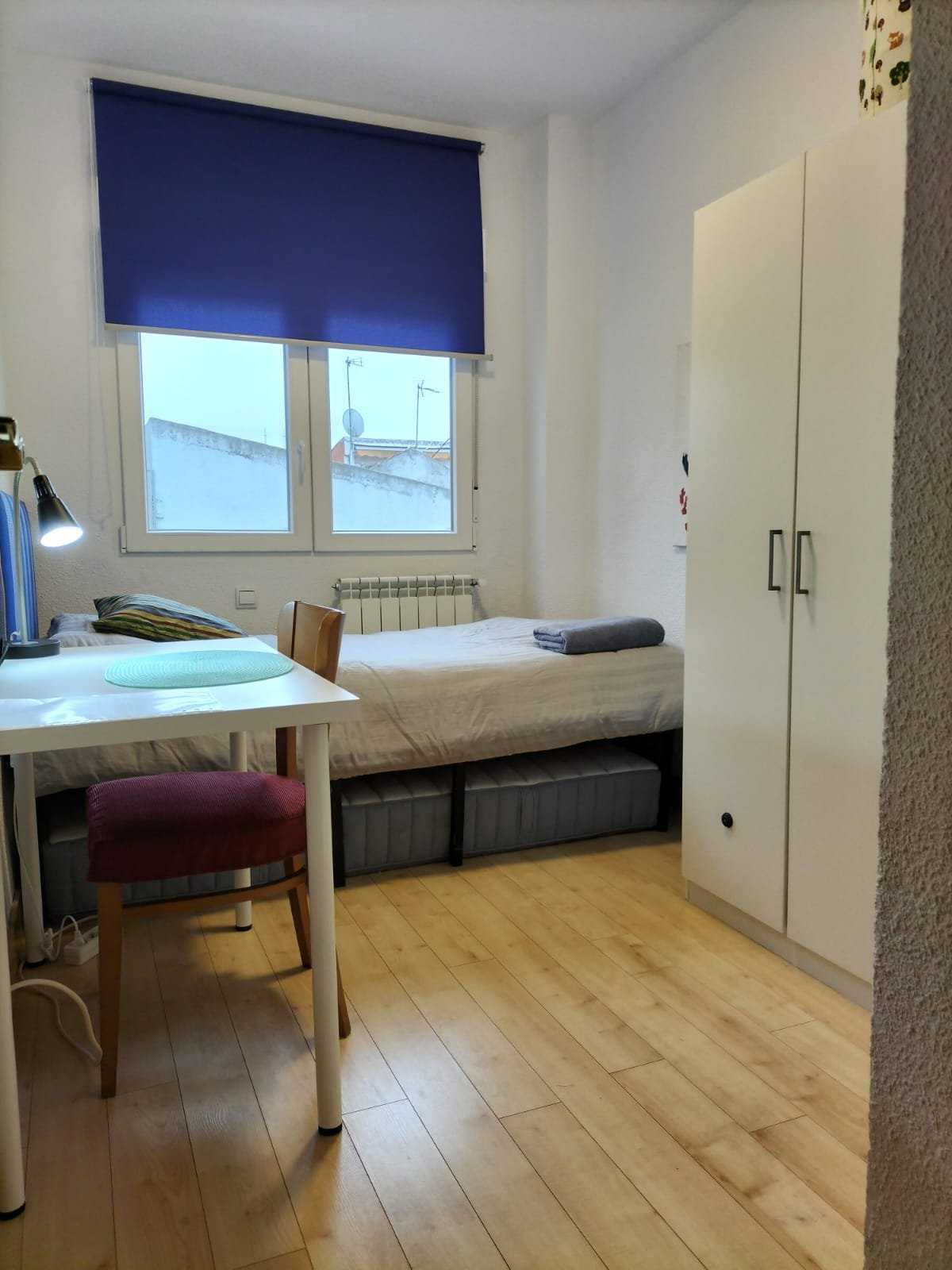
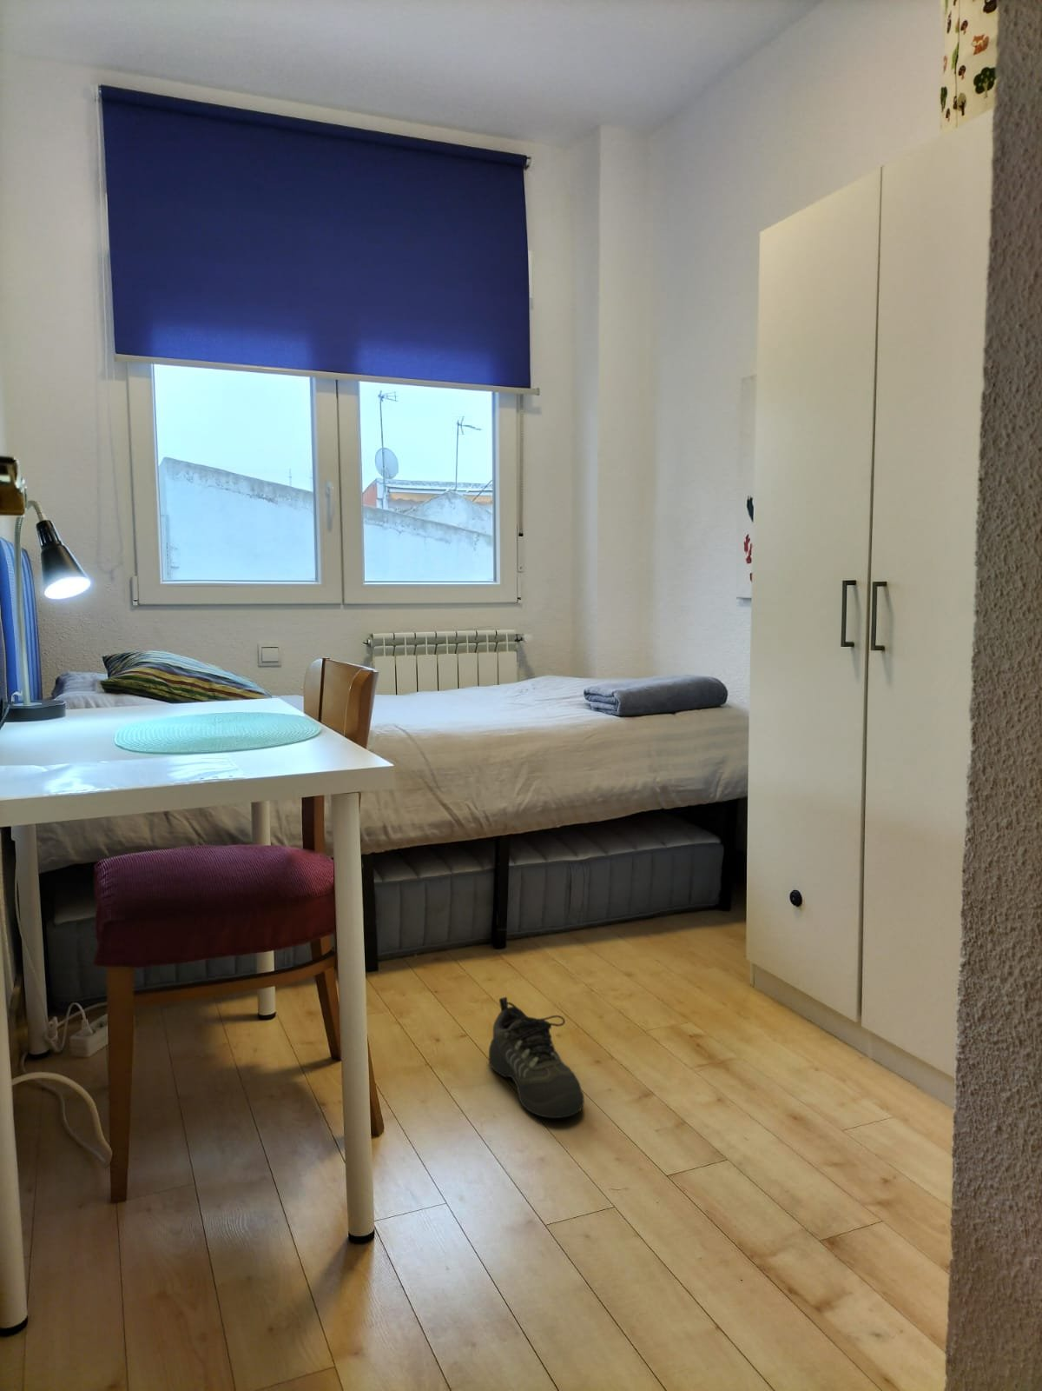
+ shoe (537, 1043)
